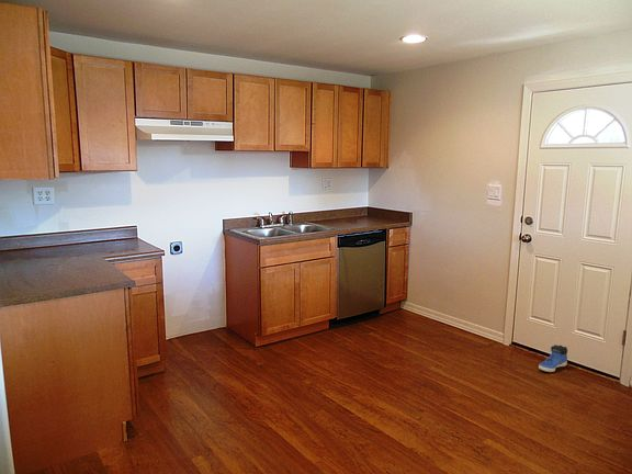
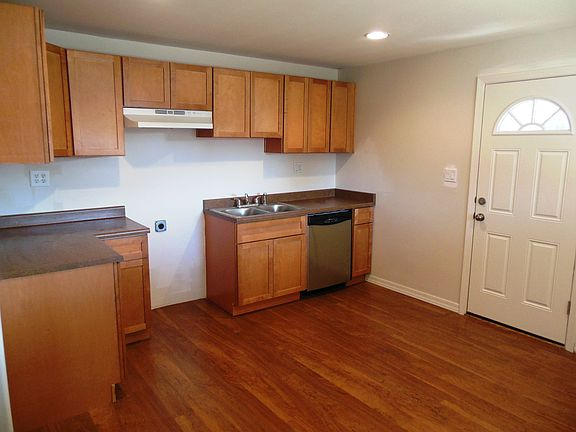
- sneaker (553, 357)
